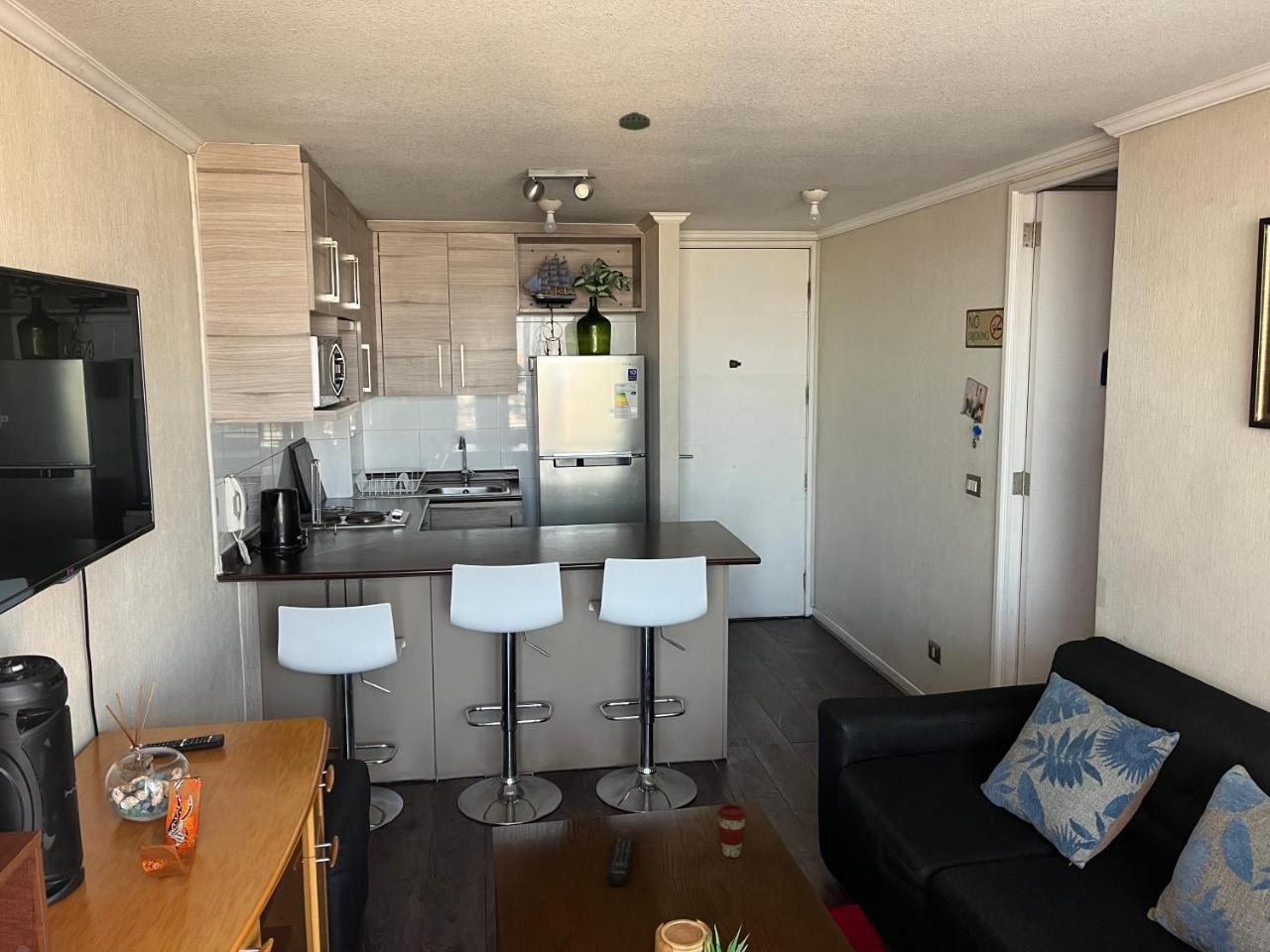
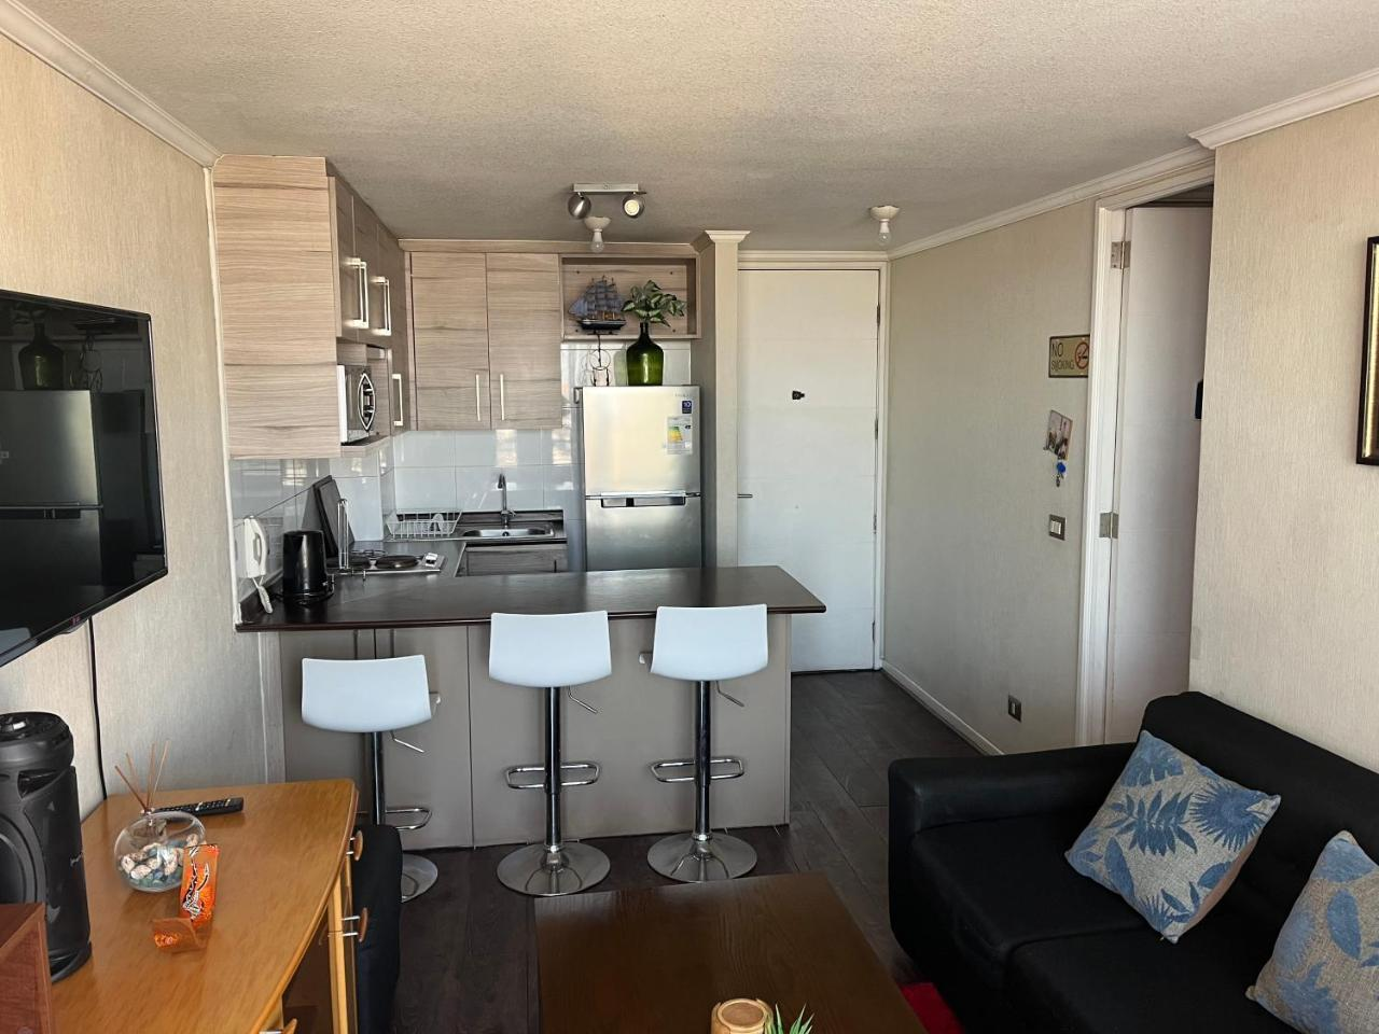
- smoke detector (634, 121)
- remote control (621, 859)
- coffee cup (731, 831)
